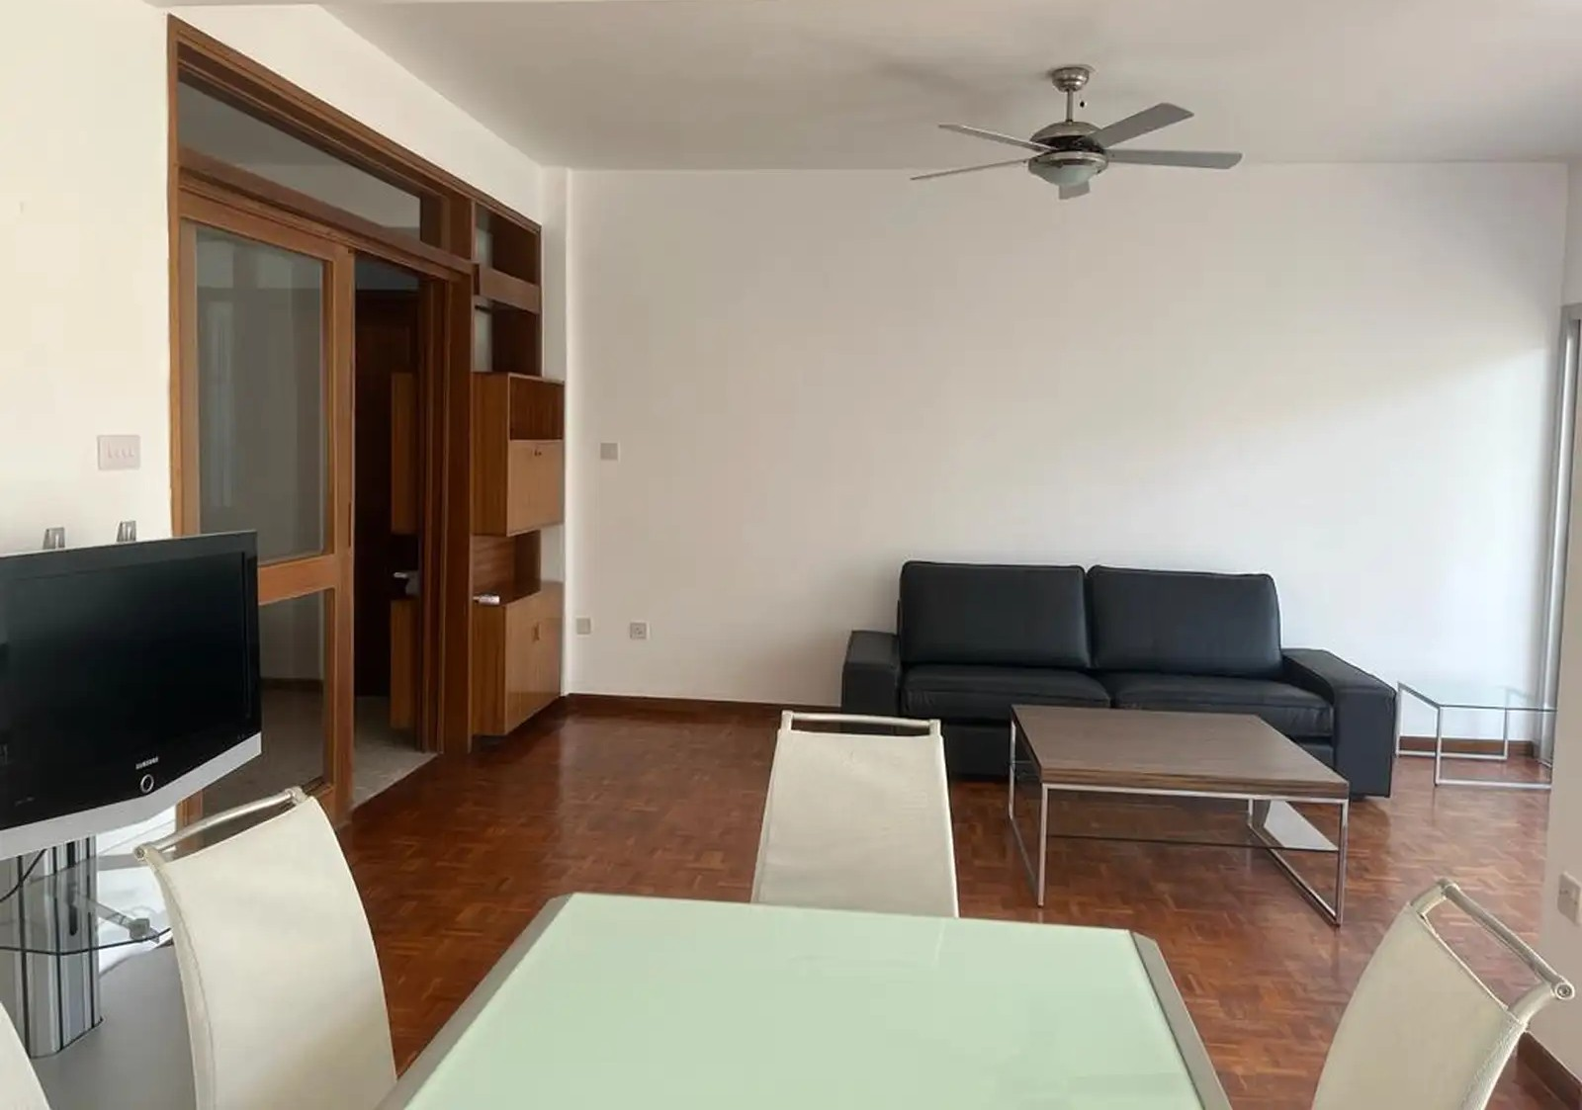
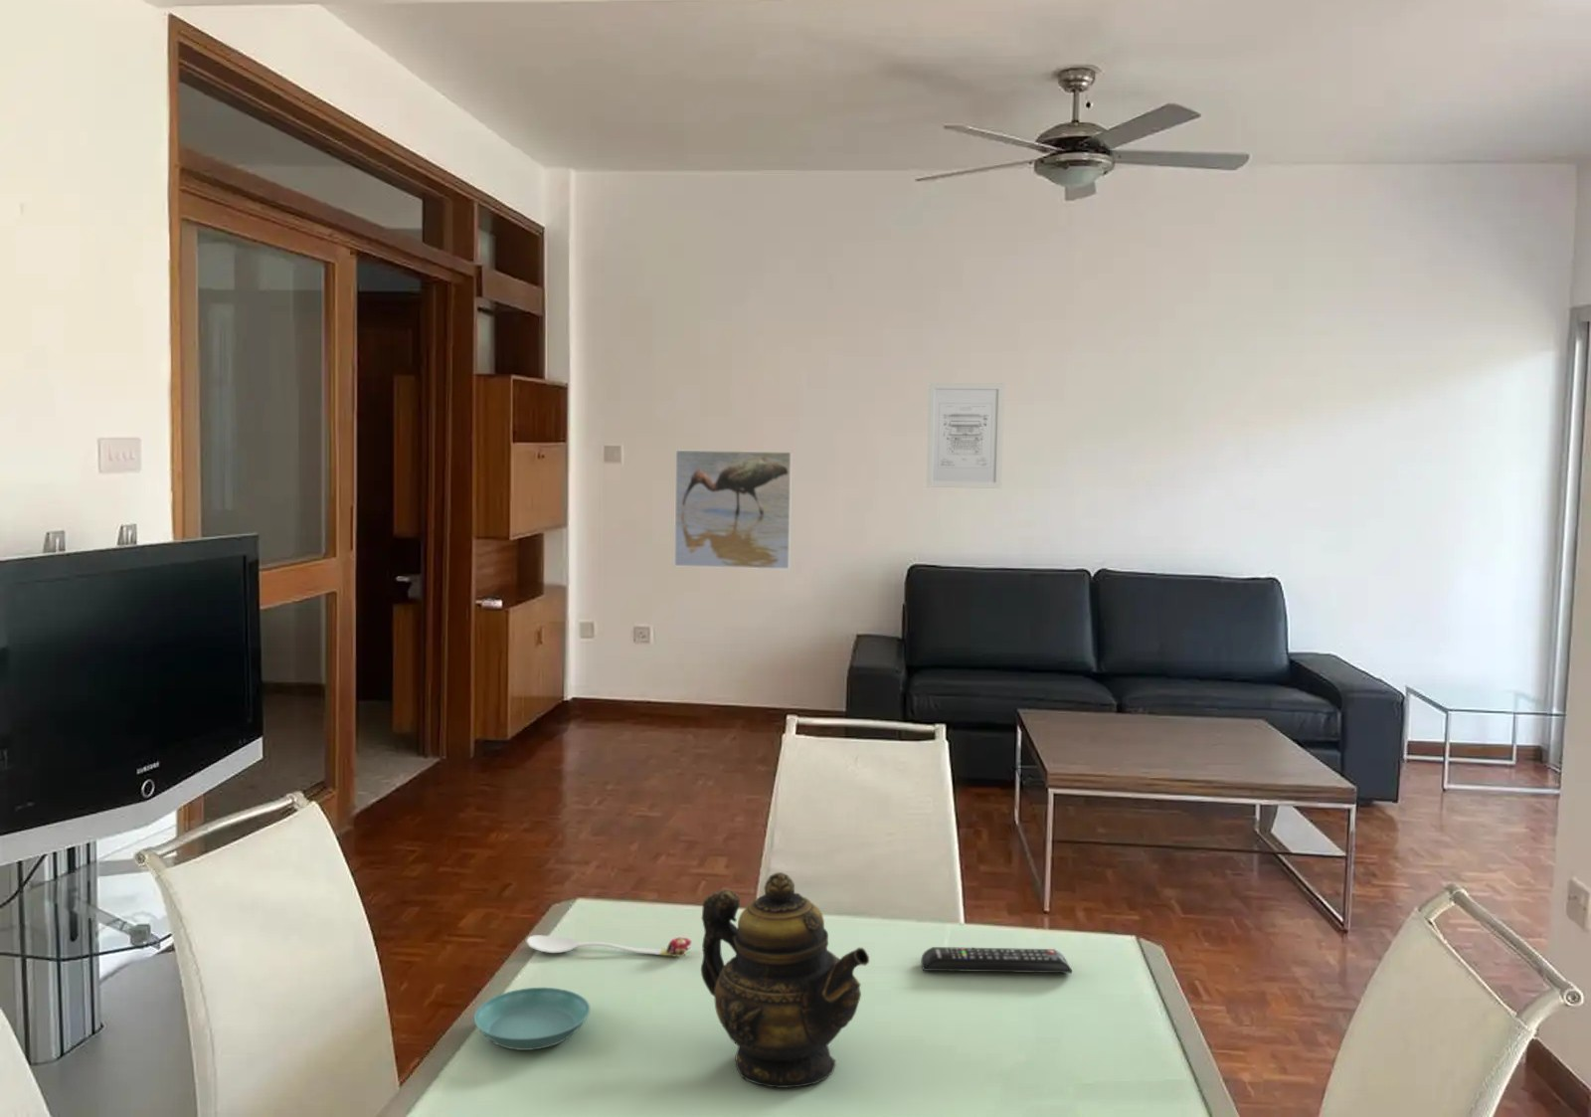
+ saucer (532, 1020)
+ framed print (731, 509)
+ spoon (608, 943)
+ wall art (965, 435)
+ teapot (781, 968)
+ remote control (995, 961)
